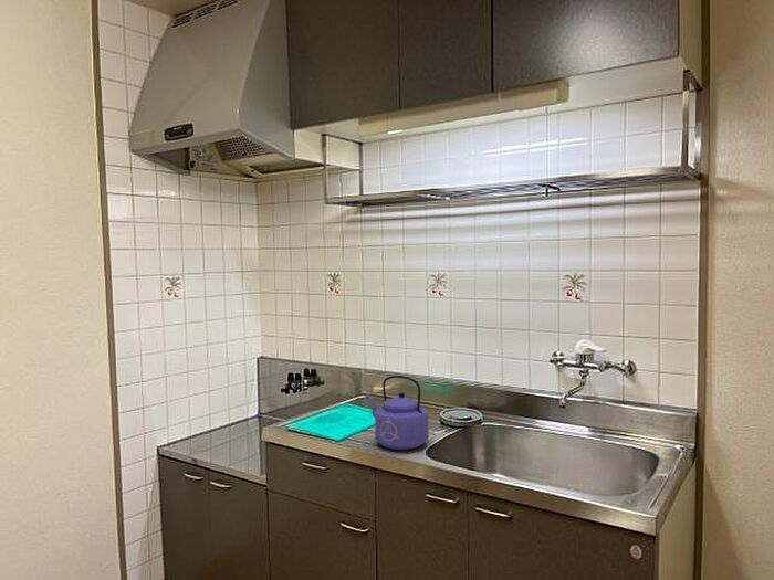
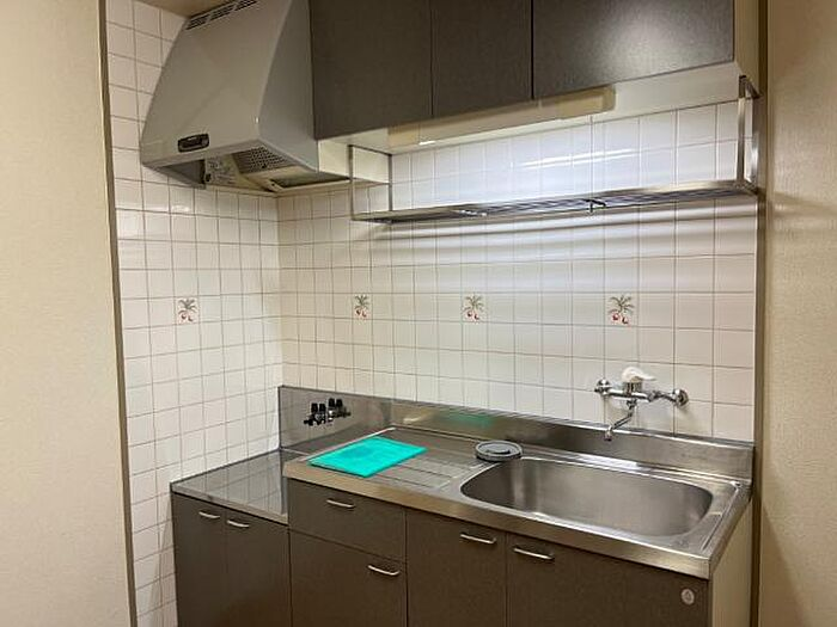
- kettle (394, 408)
